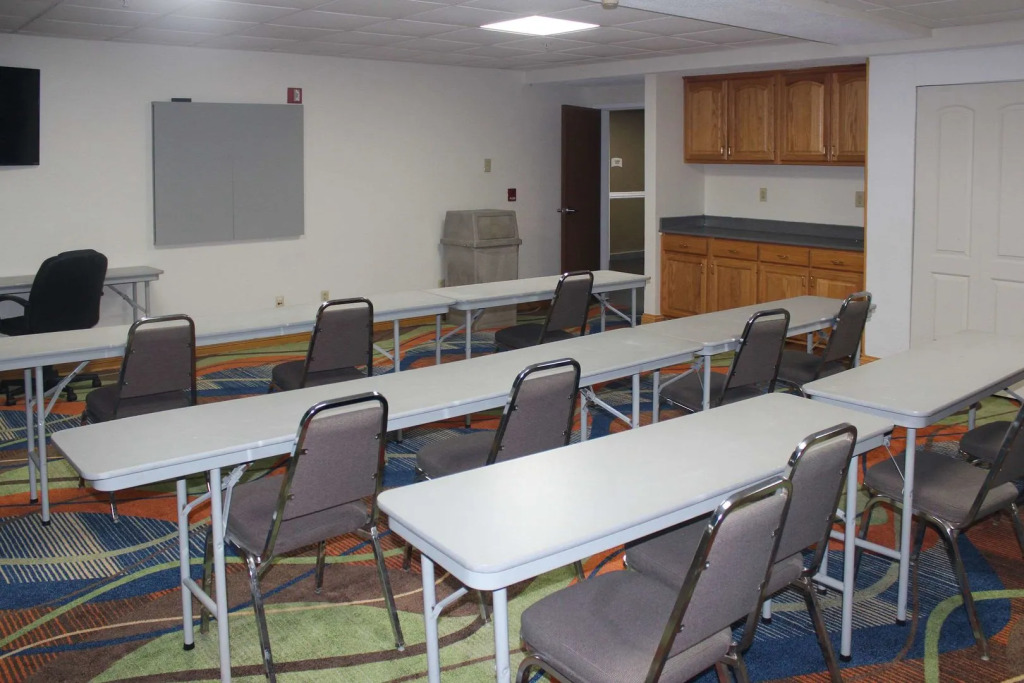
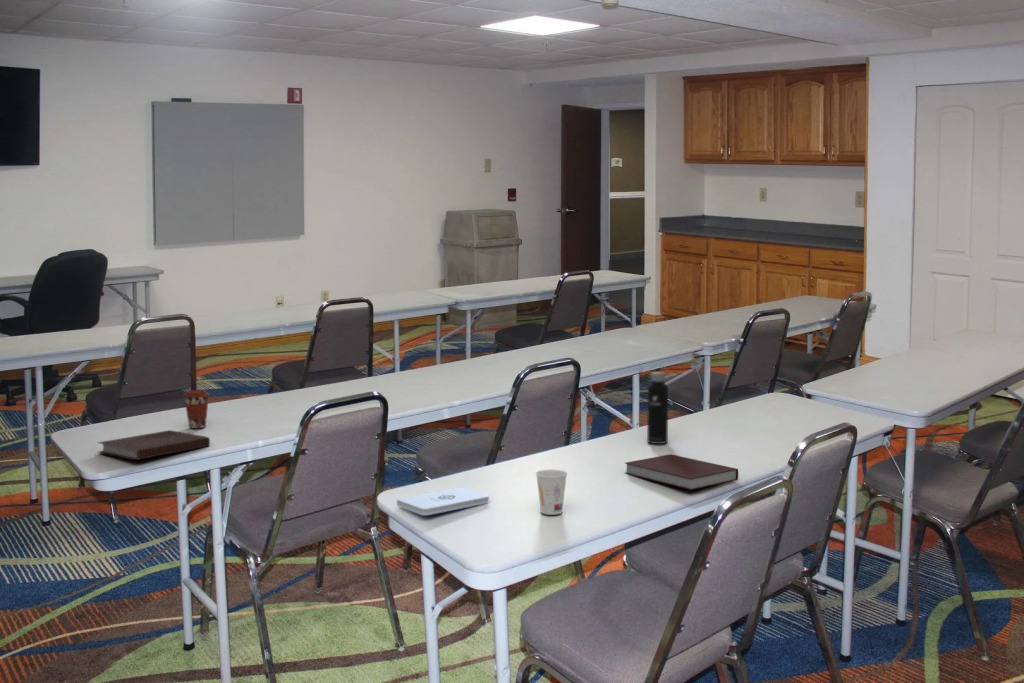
+ notepad (444, 500)
+ cup (551, 492)
+ coffee cup (196, 409)
+ notebook (680, 471)
+ water bottle (657, 403)
+ notebook (154, 444)
